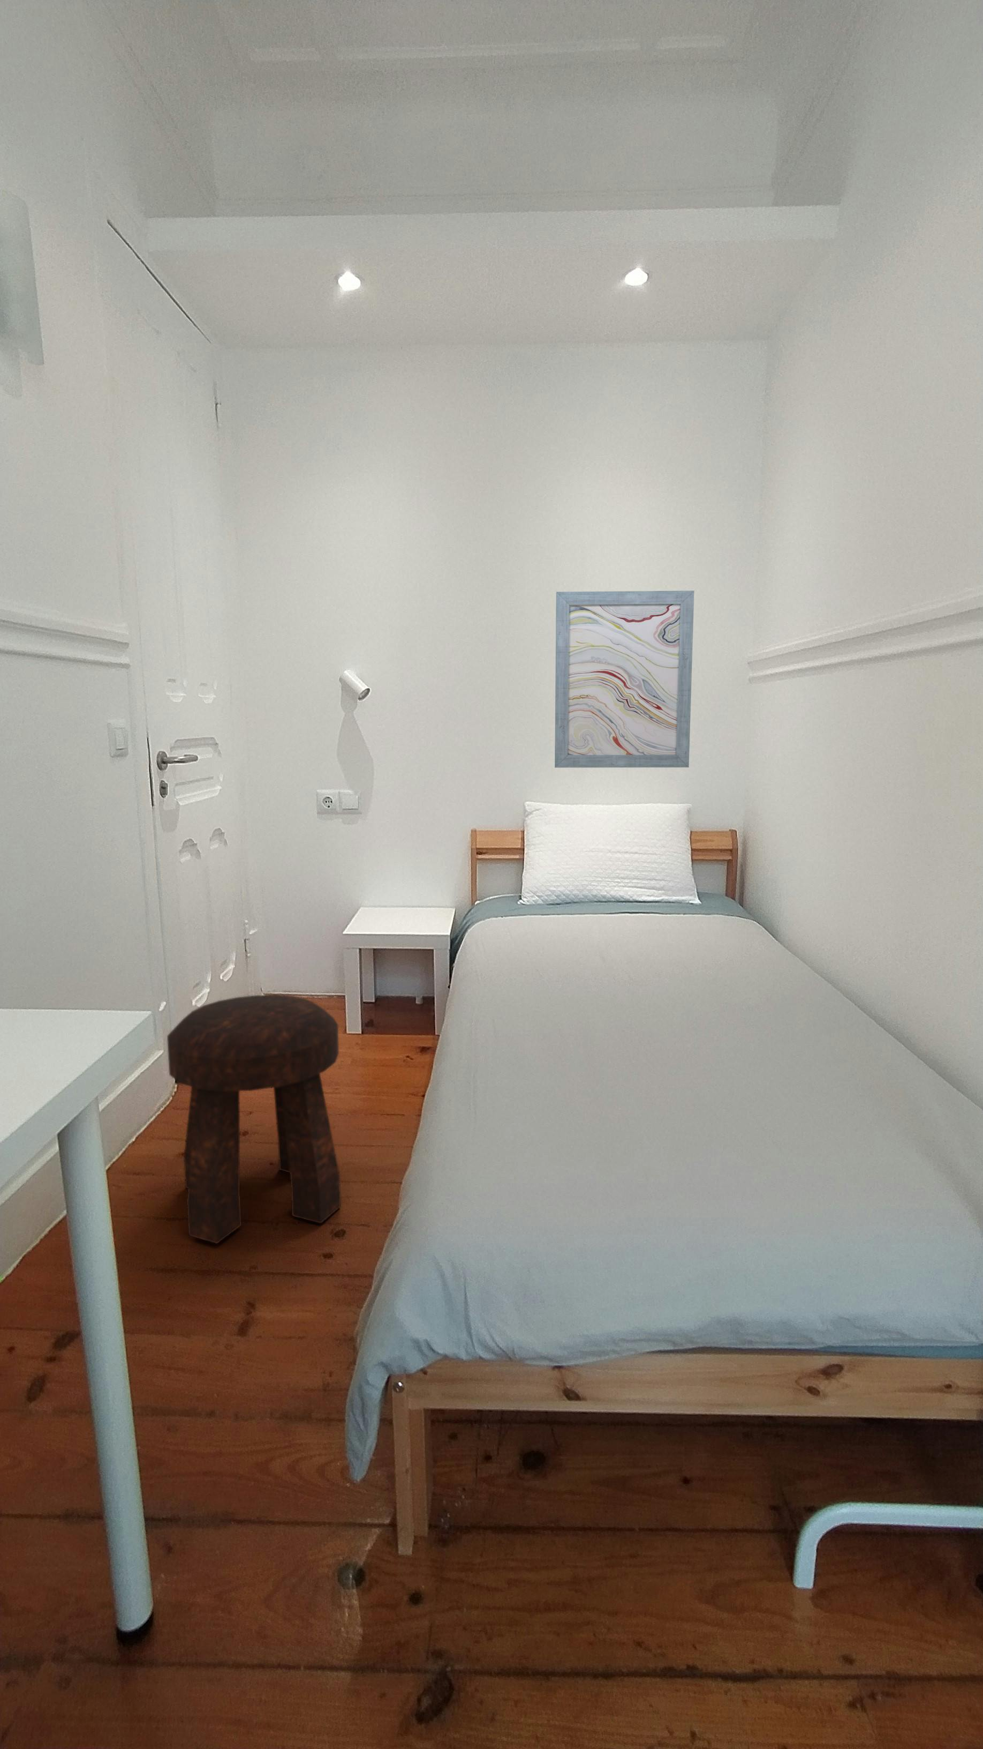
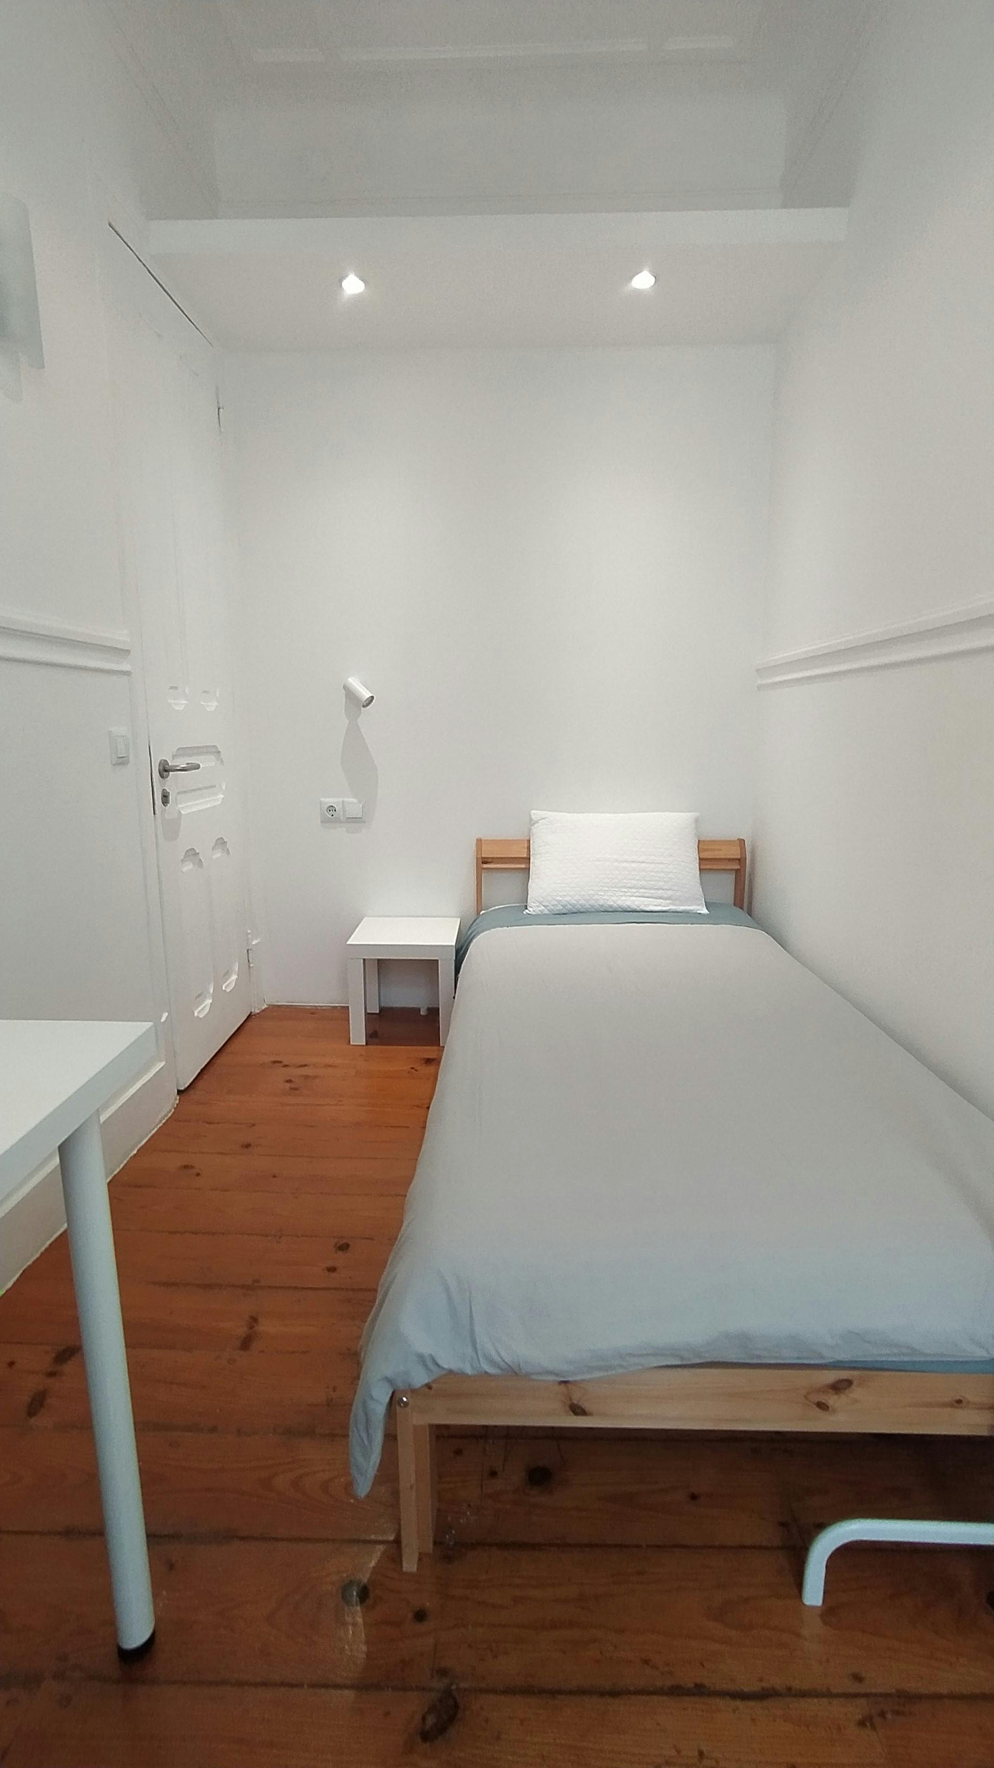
- wall art (623, 681)
- stool (254, 1090)
